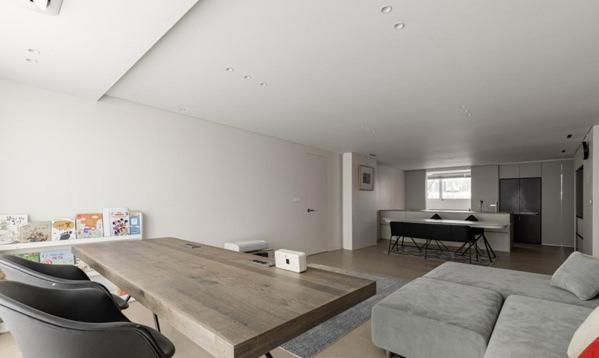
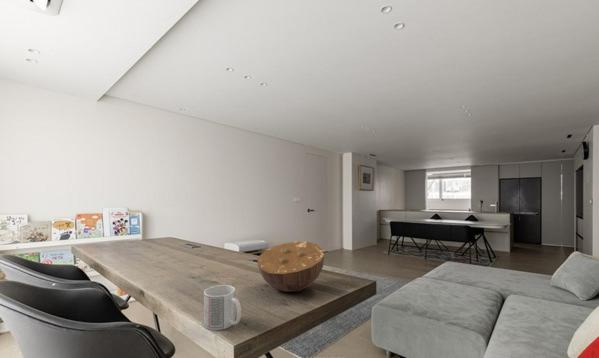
+ mug (224, 308)
+ bowl (290, 268)
